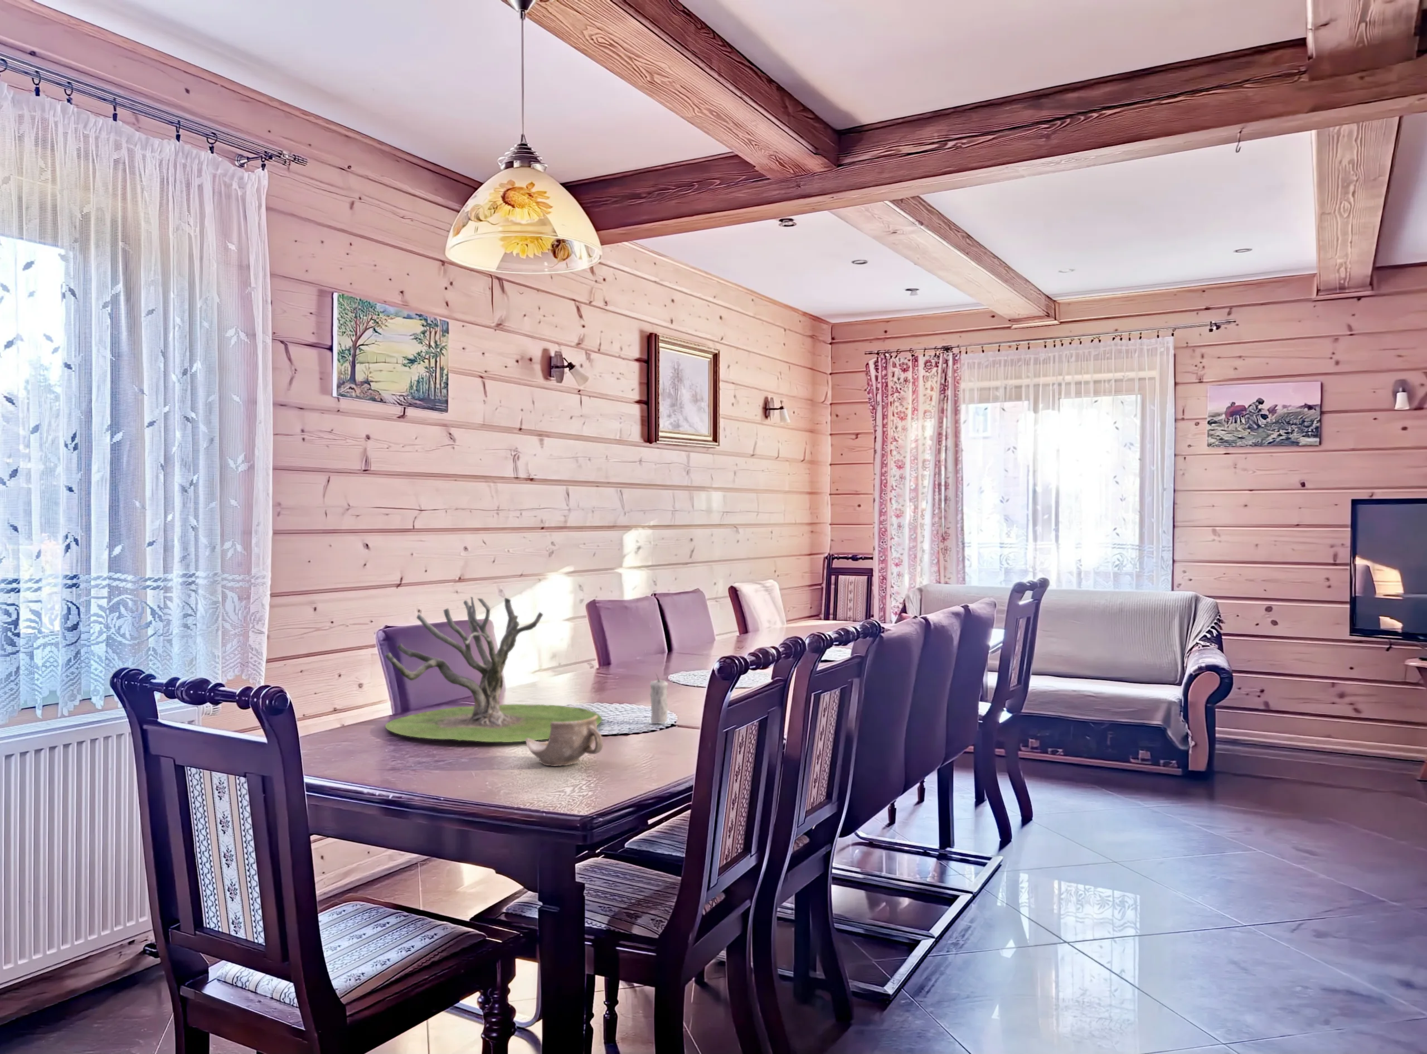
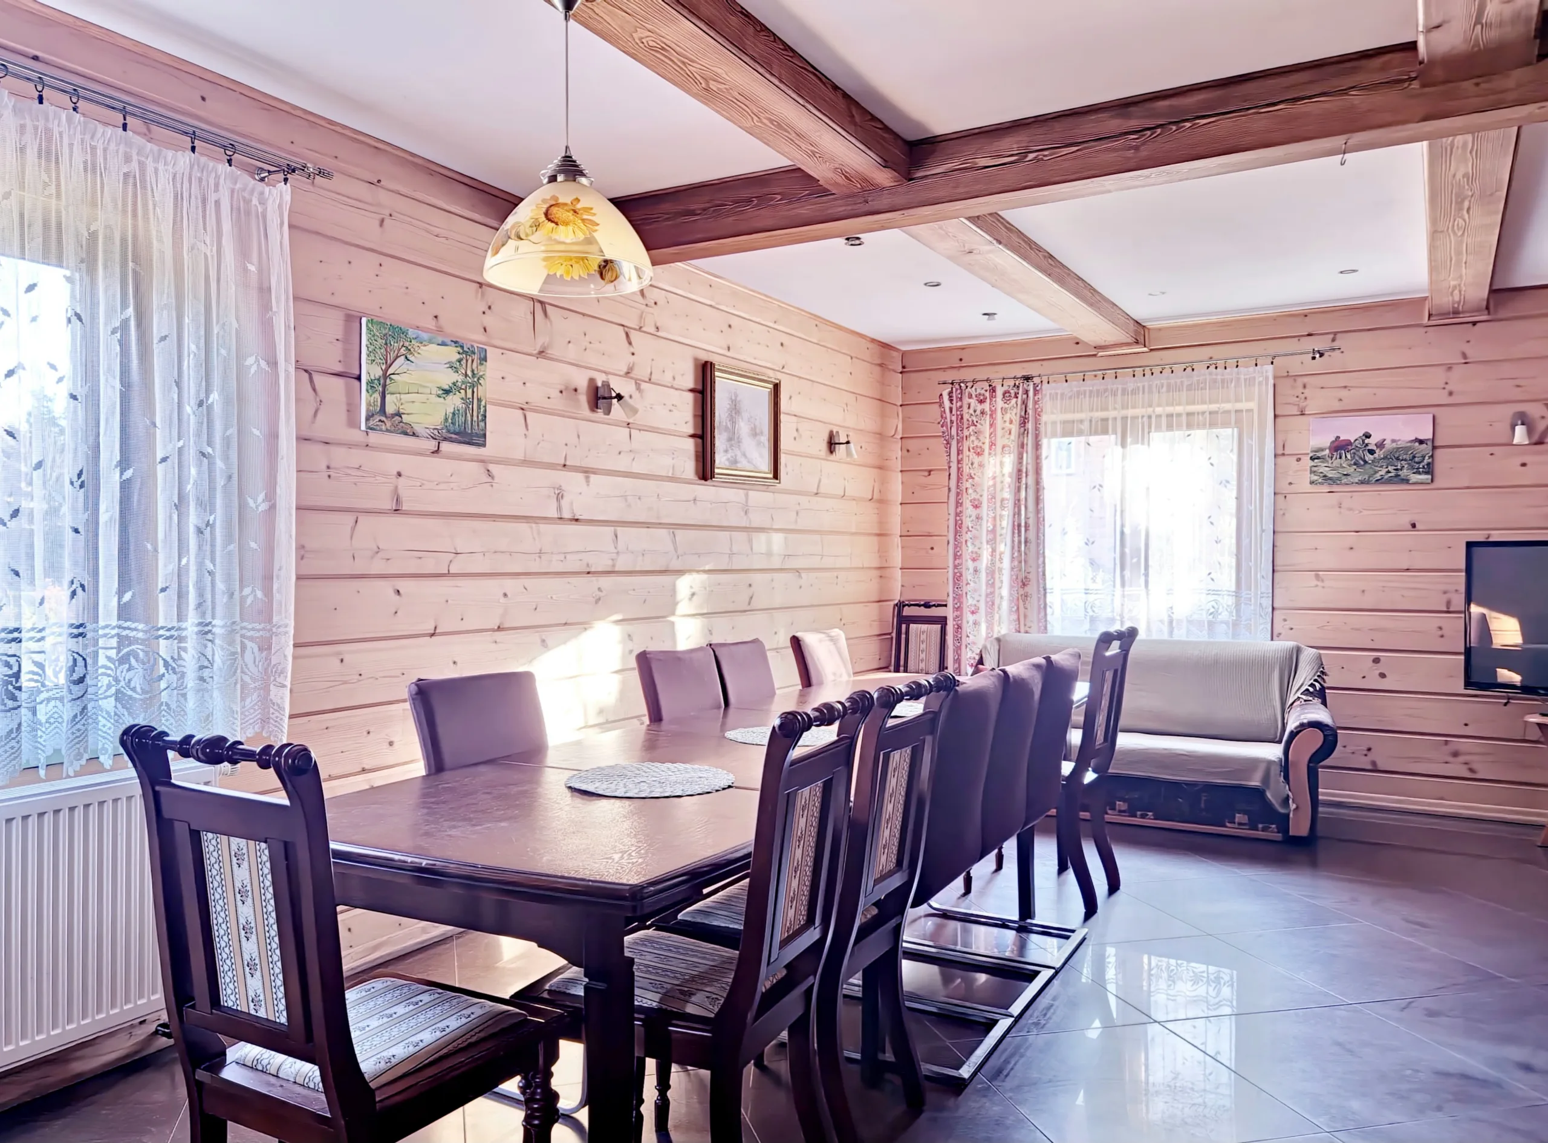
- bowl (565, 739)
- candle (659, 697)
- dead tree (494, 658)
